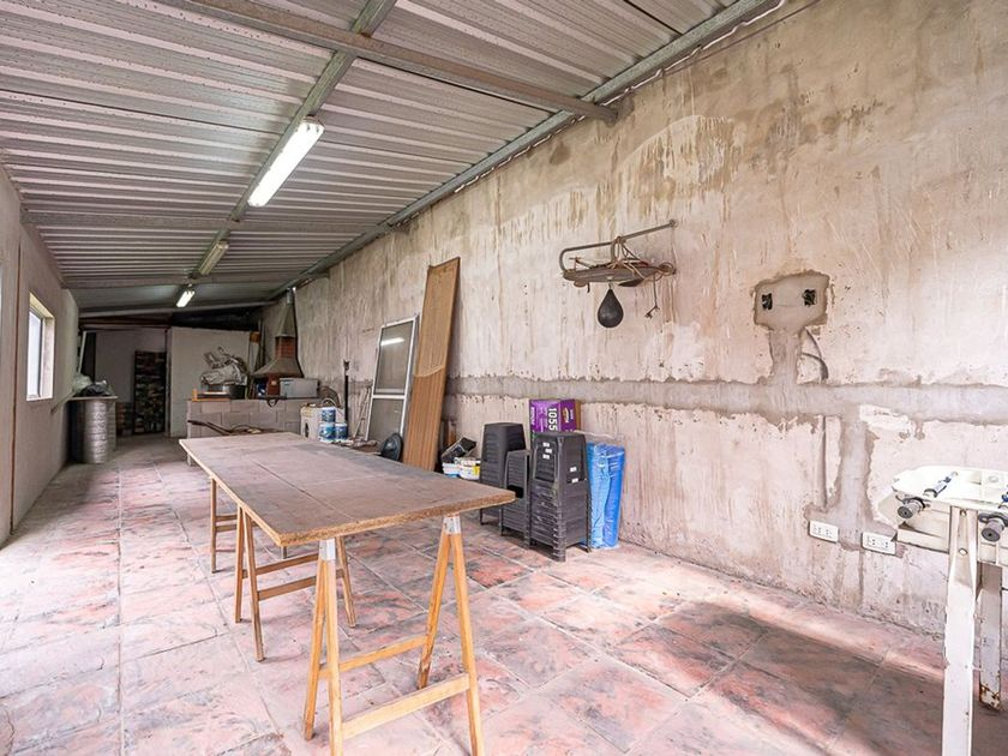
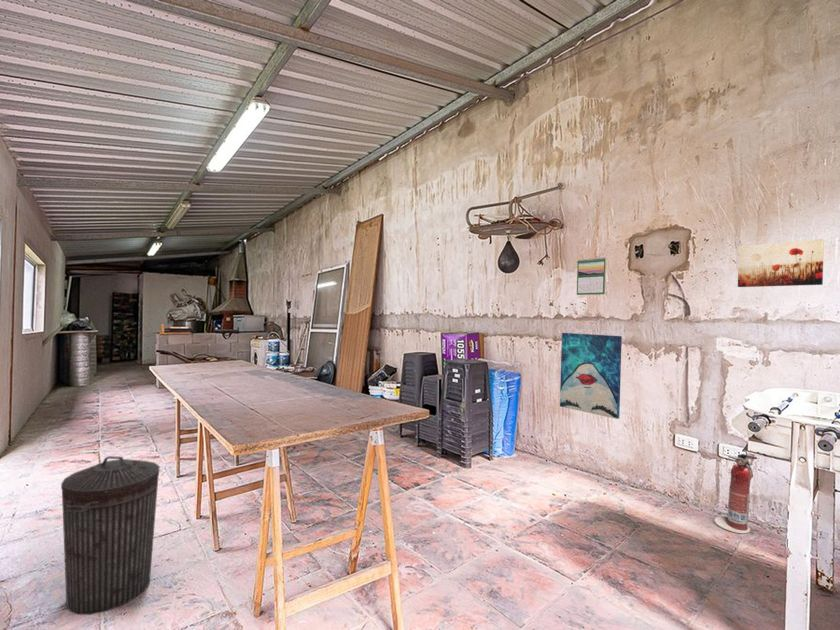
+ wall art (589, 373)
+ fire extinguisher (736, 489)
+ calendar (590, 276)
+ trash can (112, 524)
+ wall art (778, 264)
